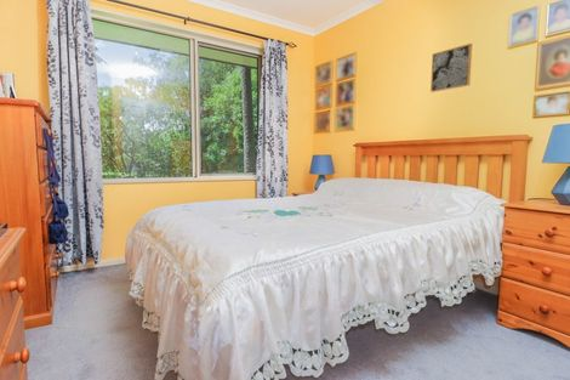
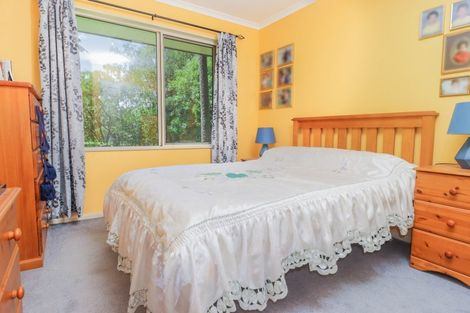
- wall art (450, 68)
